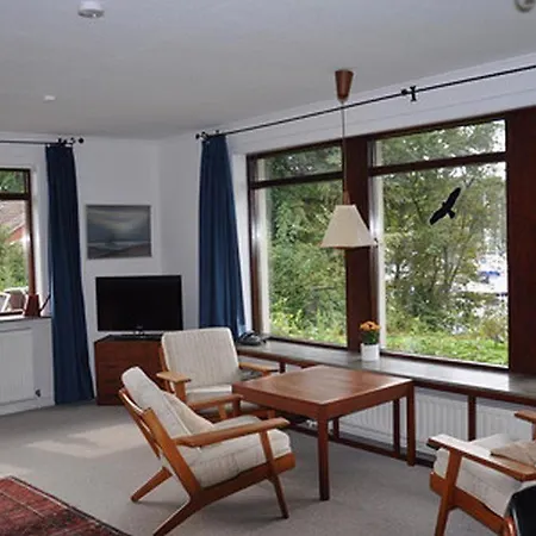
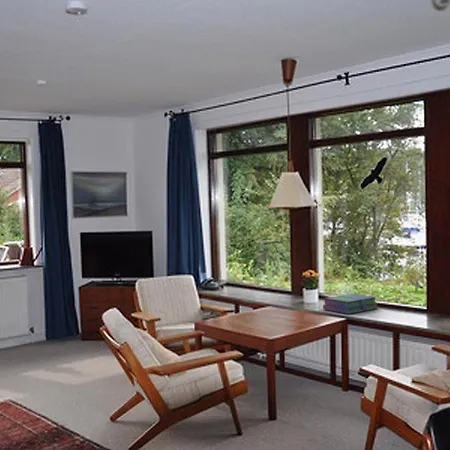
+ stack of books (350, 303)
